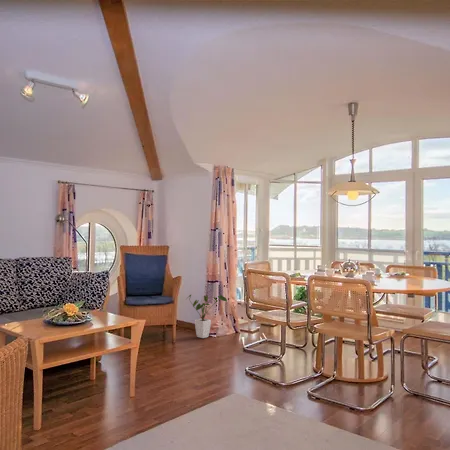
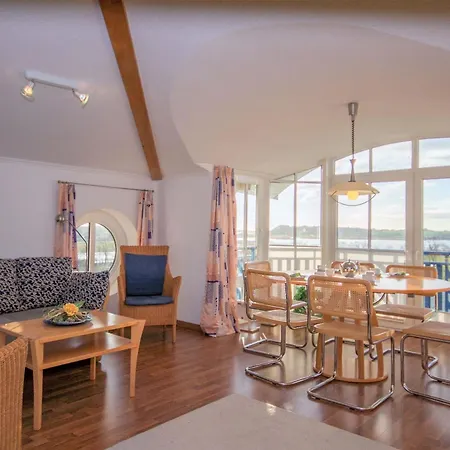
- house plant (204, 315)
